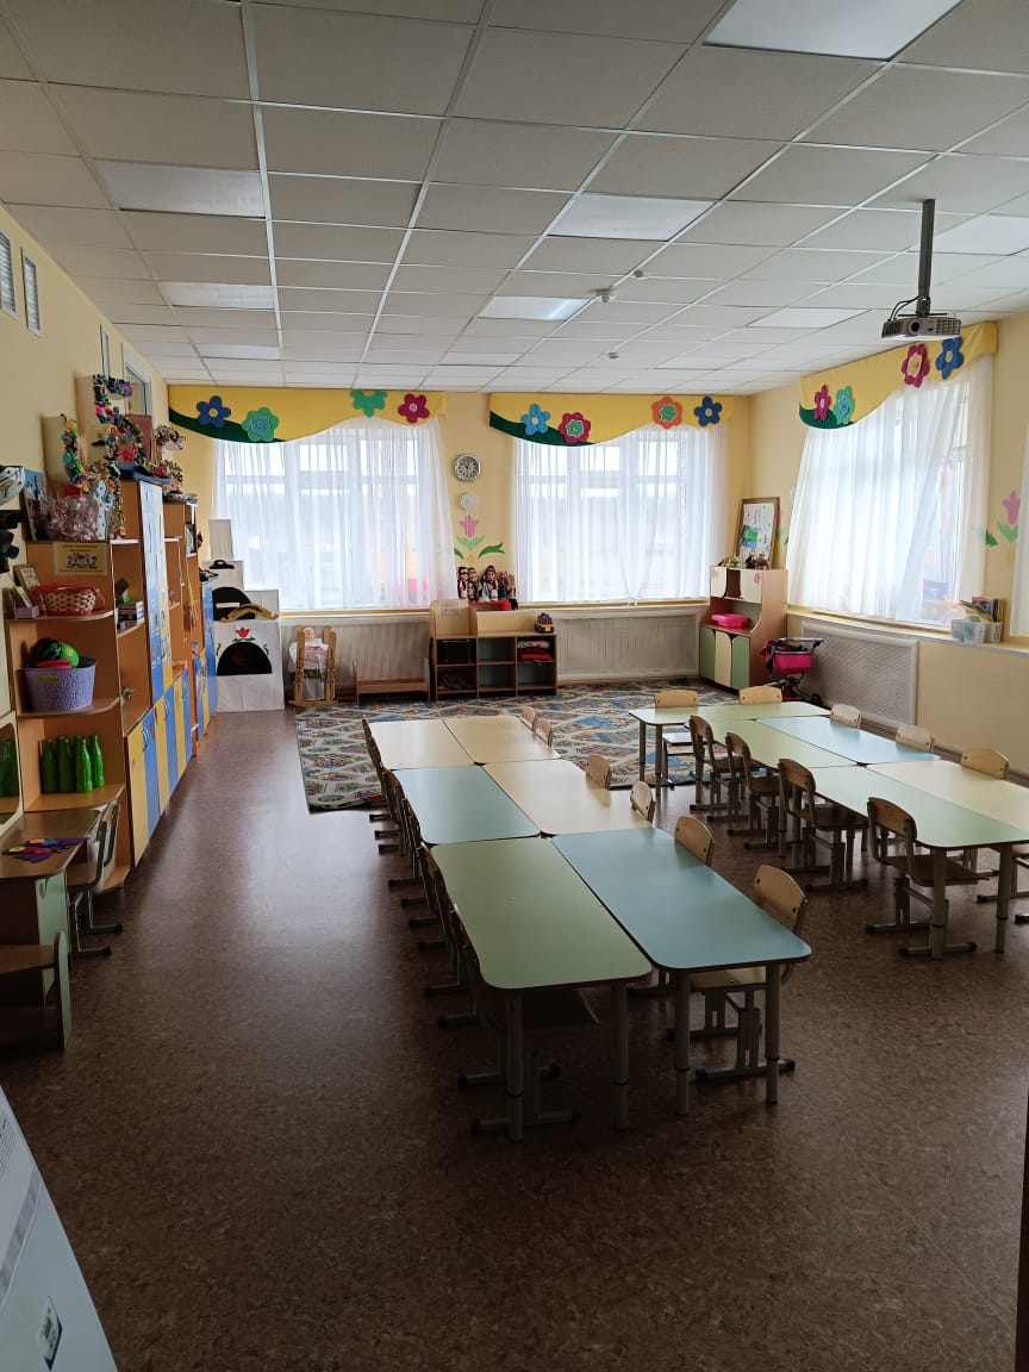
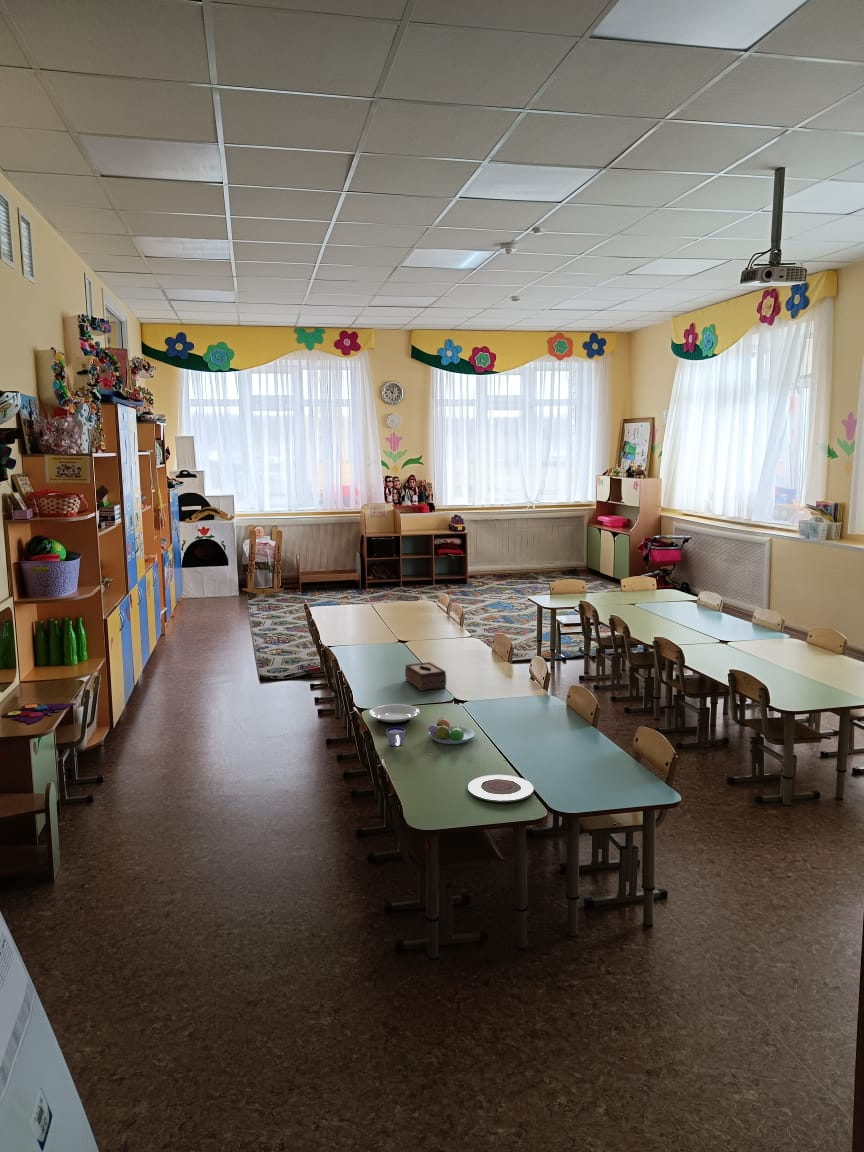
+ fruit bowl (451, 729)
+ plate (500, 787)
+ plate (394, 715)
+ cup (396, 738)
+ tissue box (425, 676)
